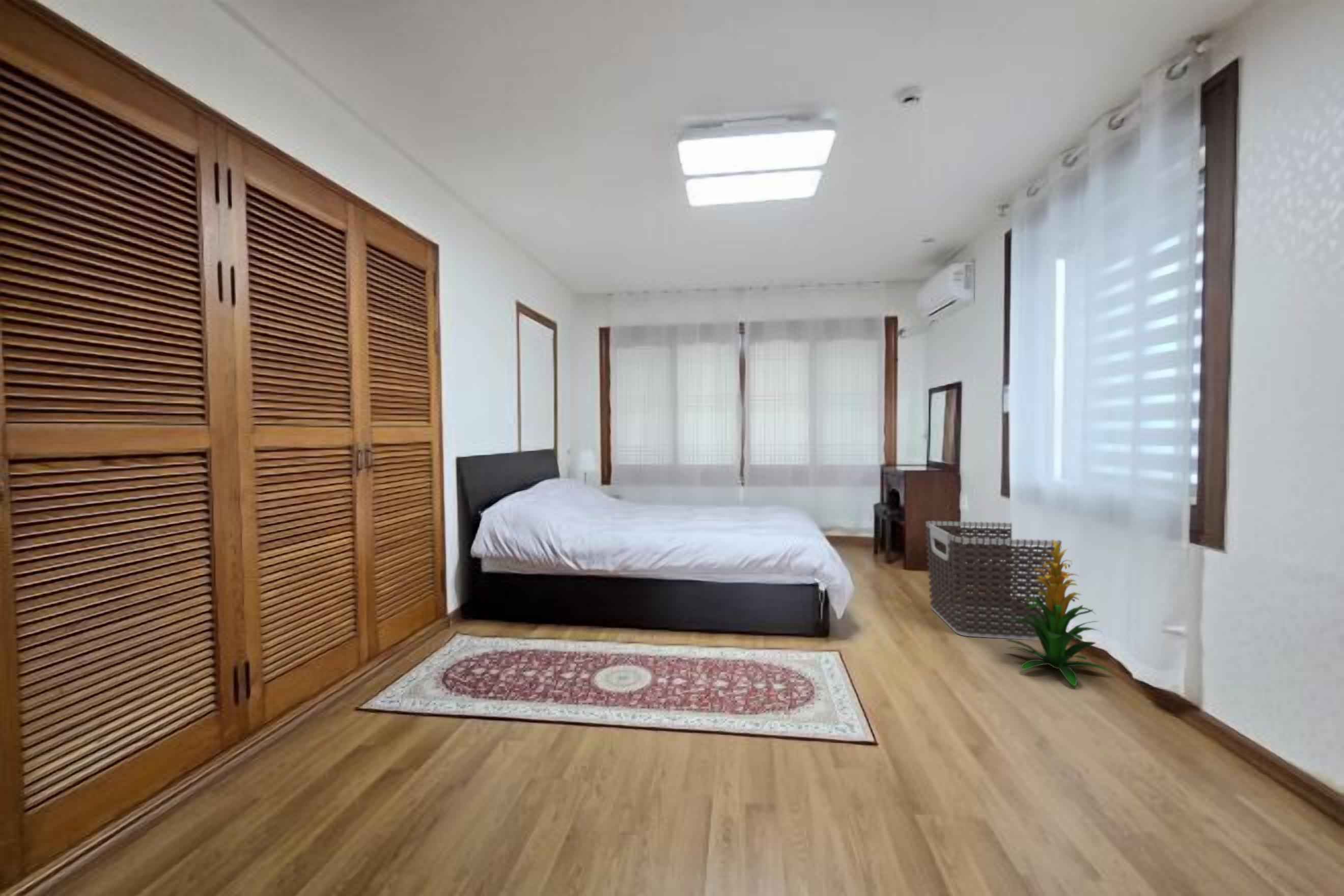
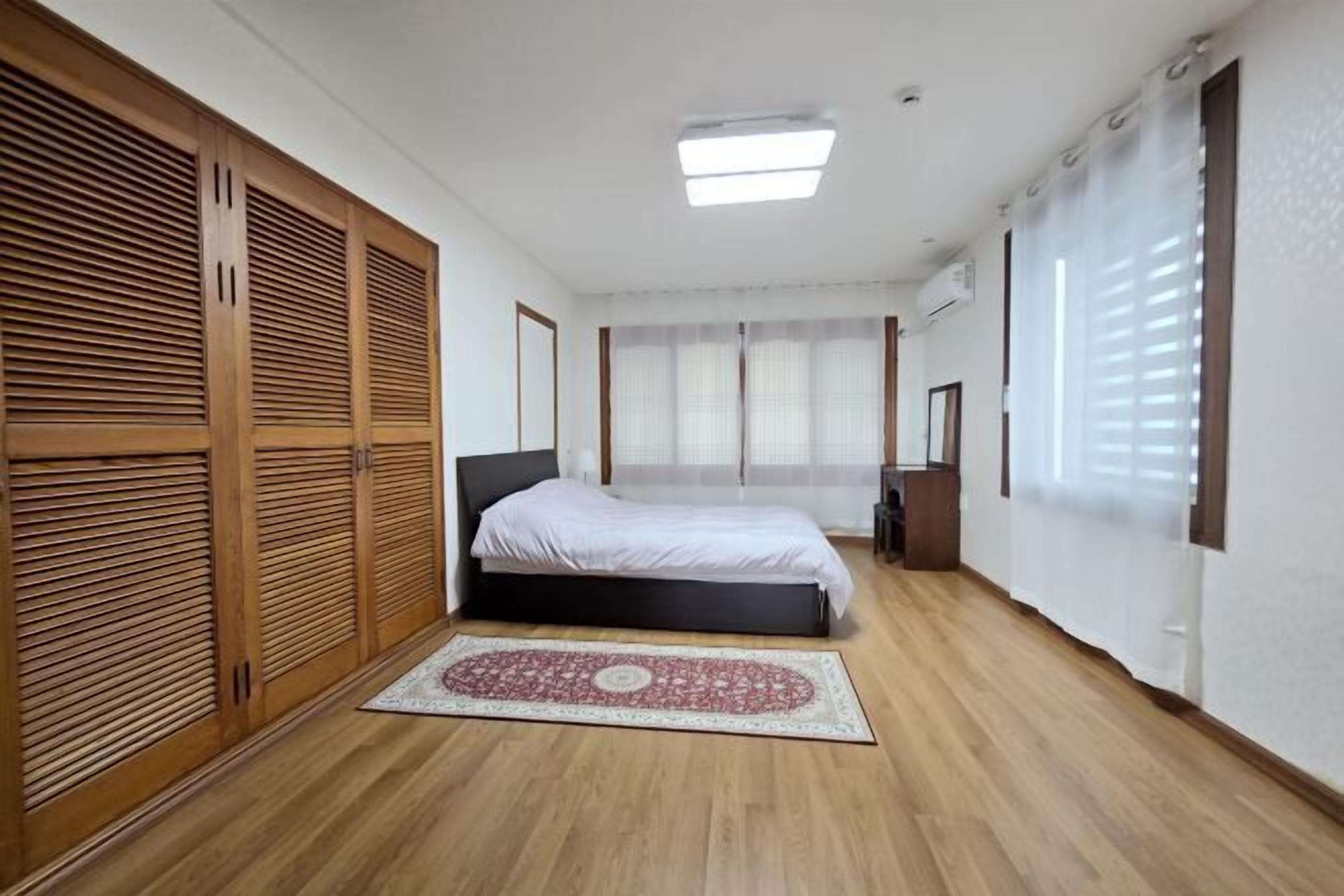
- indoor plant (1057, 604)
- clothes hamper (988, 576)
